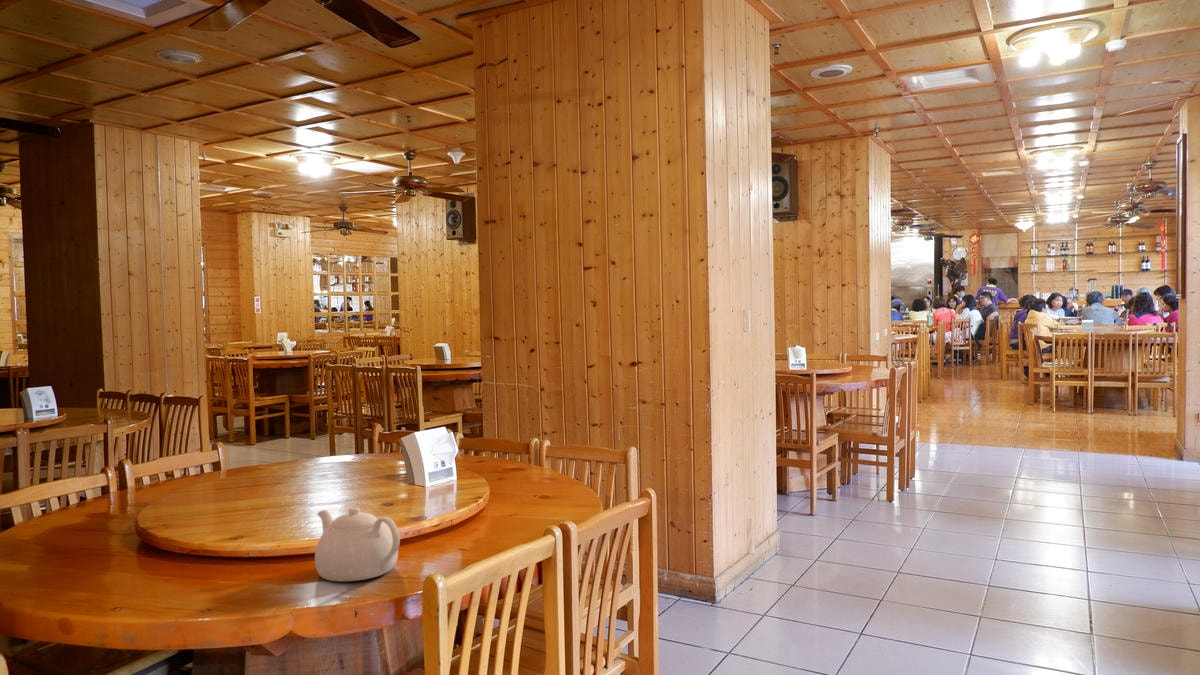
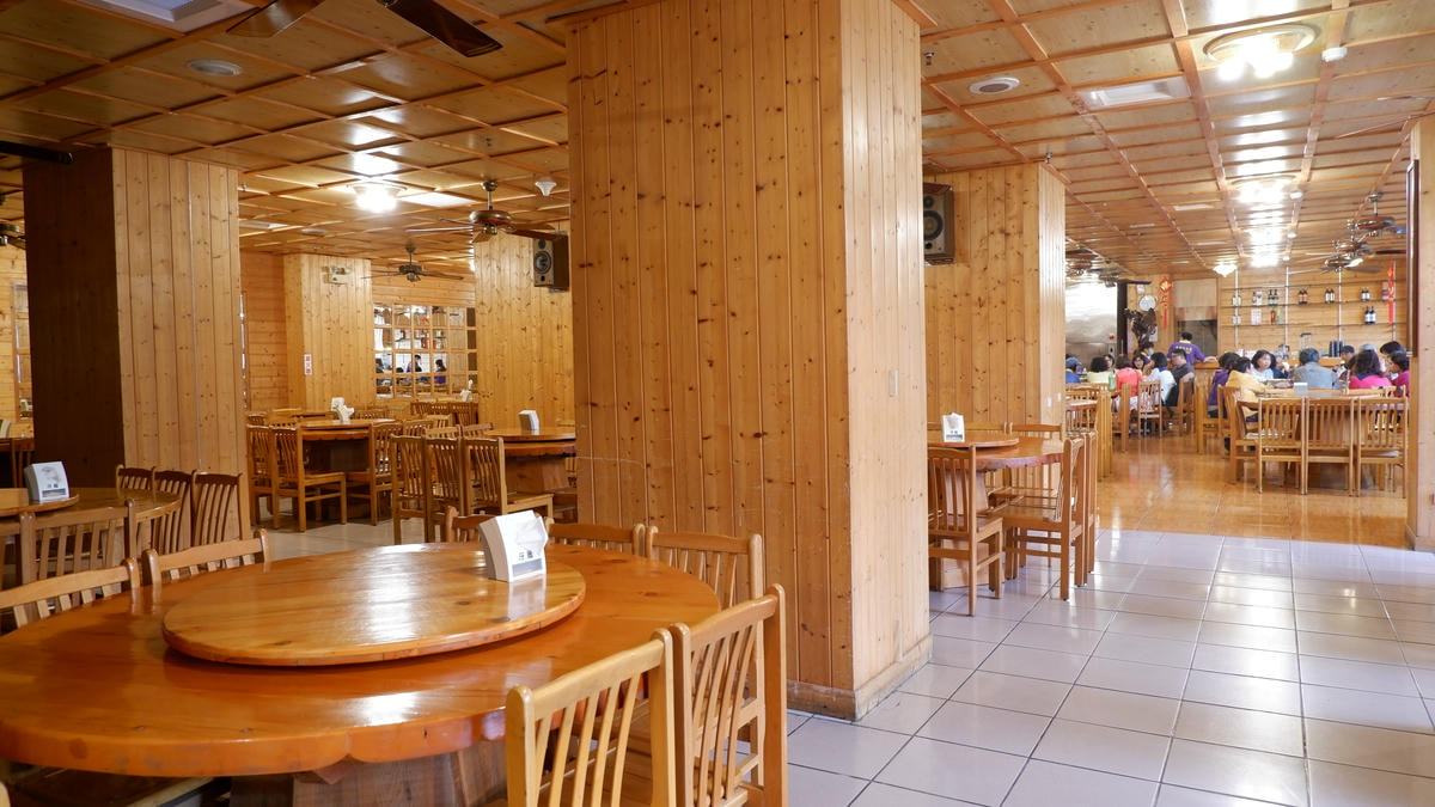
- teapot (357, 539)
